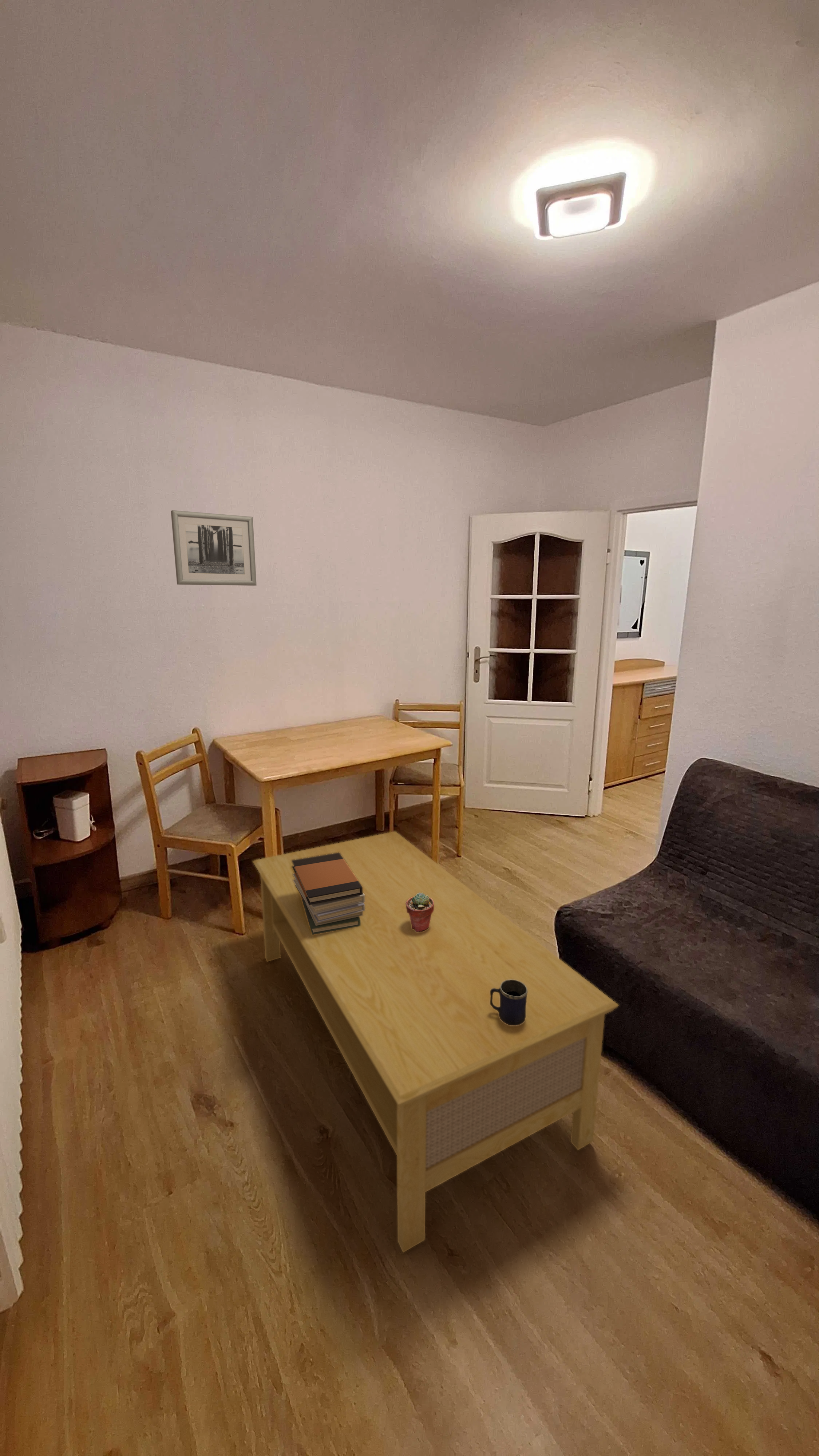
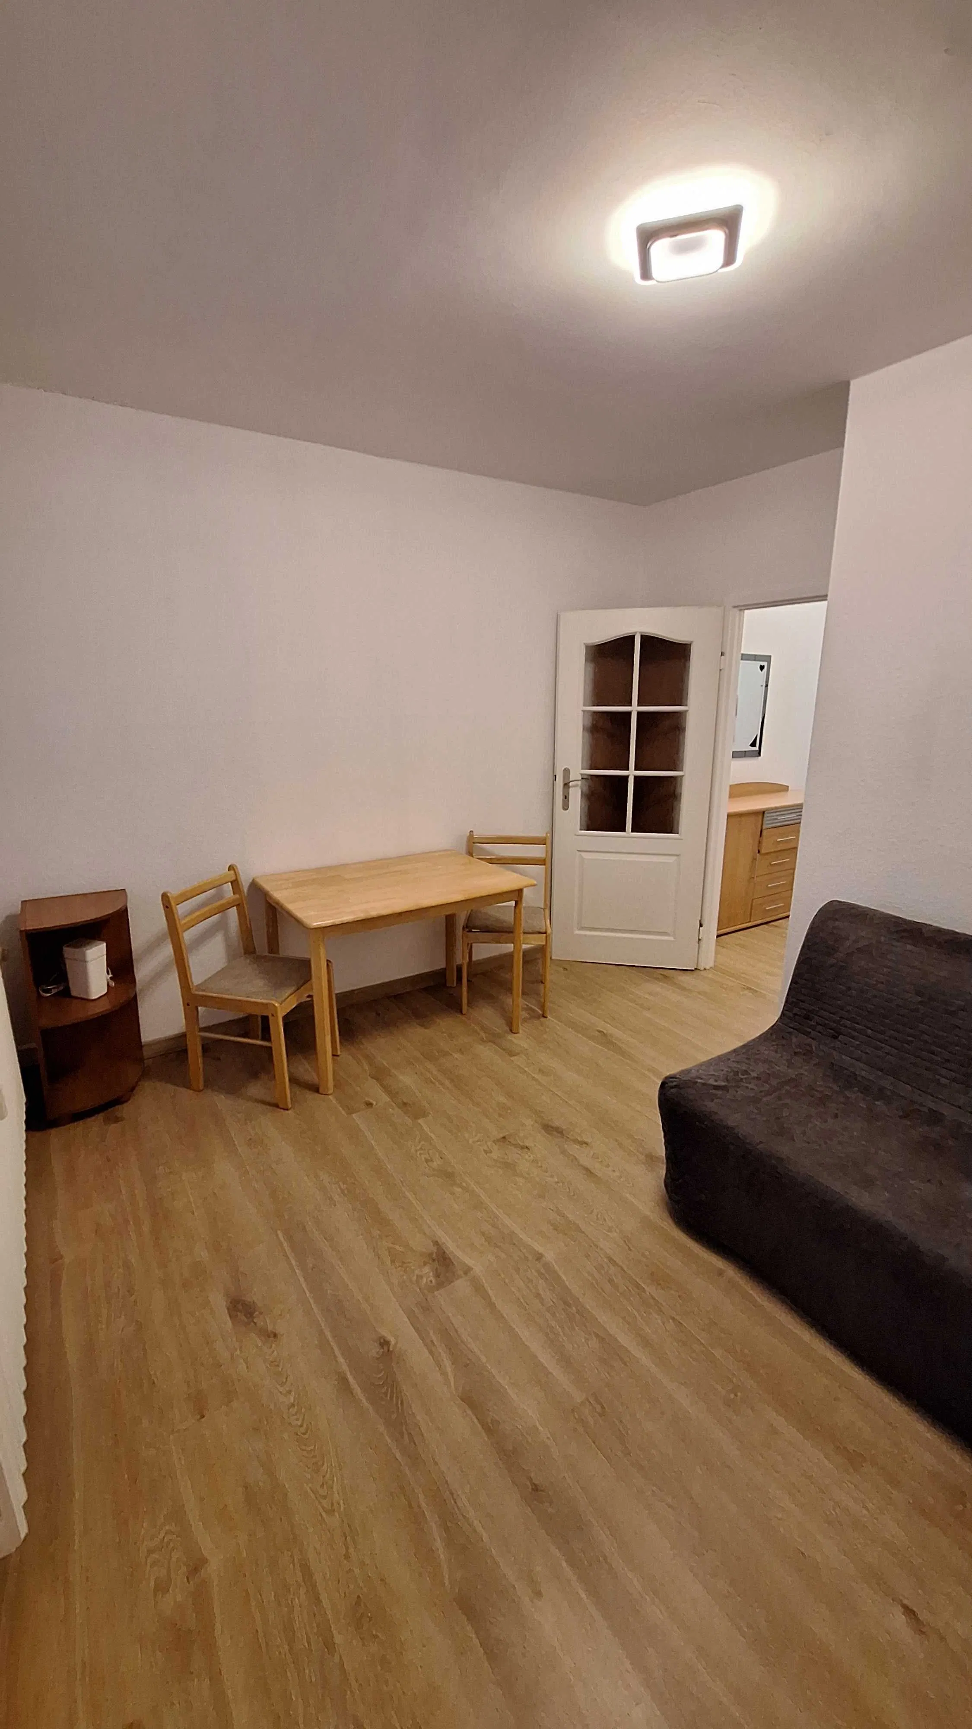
- potted succulent (420, 909)
- mug (508, 1000)
- book stack (327, 891)
- coffee table (397, 976)
- wall art (215, 550)
